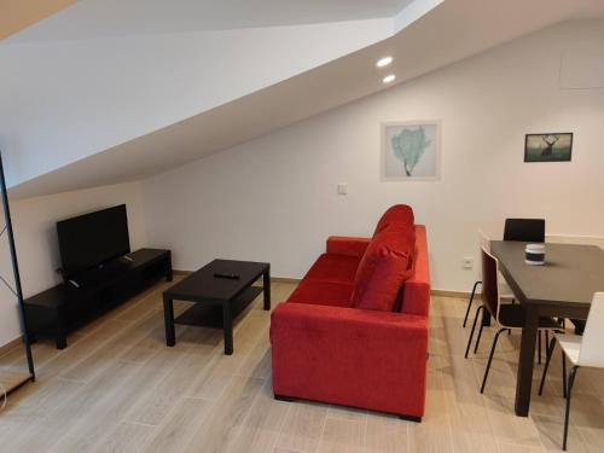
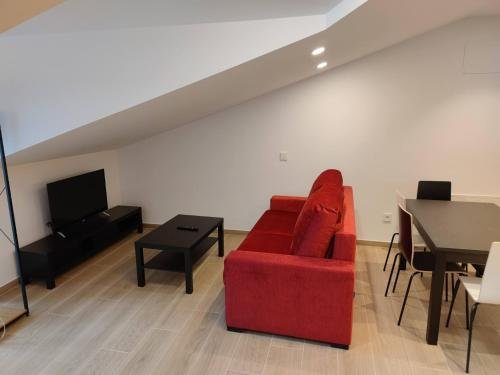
- wall art (410, 151)
- jar (534, 254)
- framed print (547, 147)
